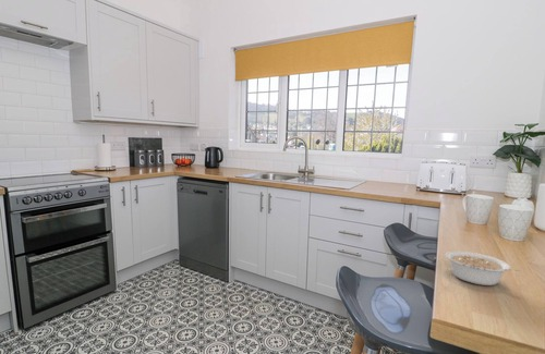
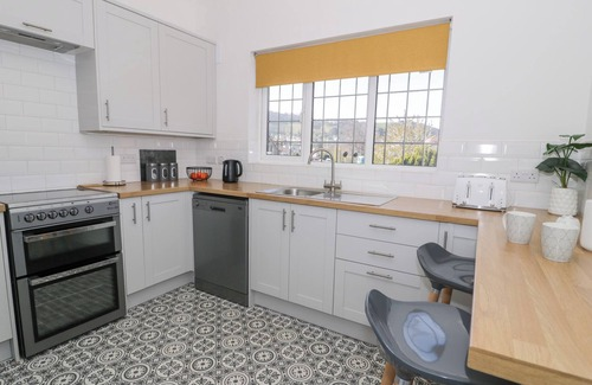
- legume (477, 267)
